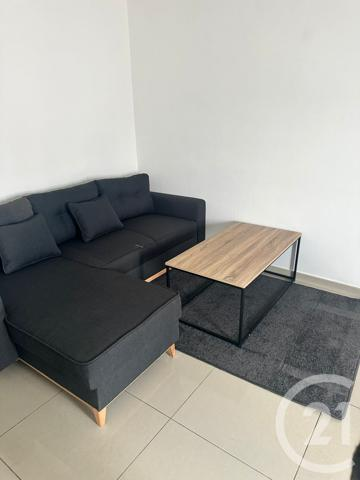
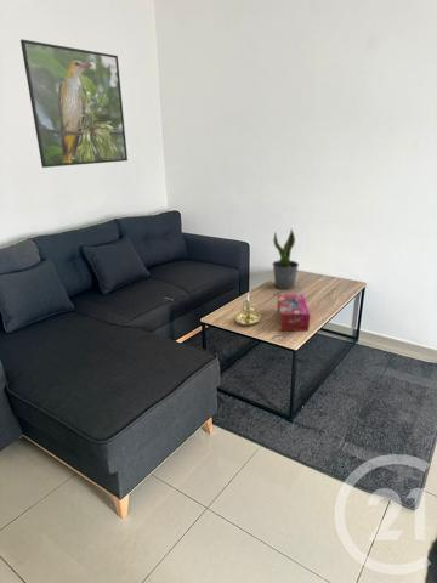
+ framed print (81, 108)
+ candle holder (246, 307)
+ potted plant (285, 259)
+ tissue box (291, 311)
